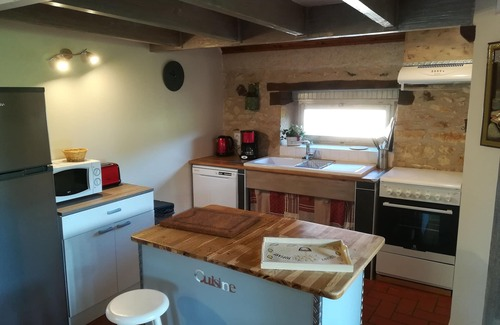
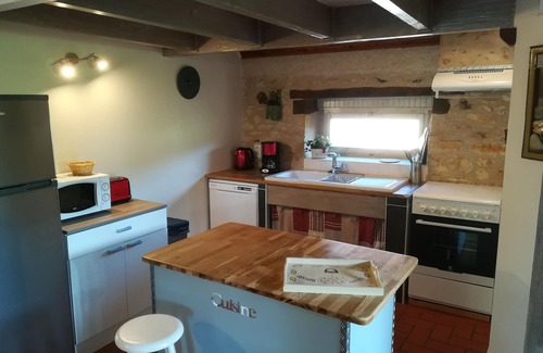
- cutting board (211, 220)
